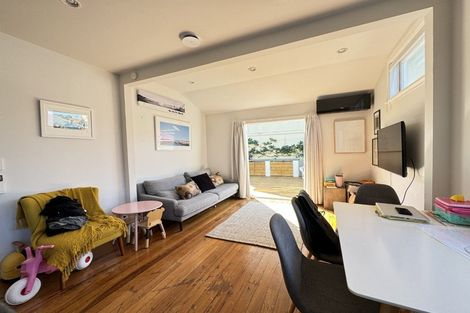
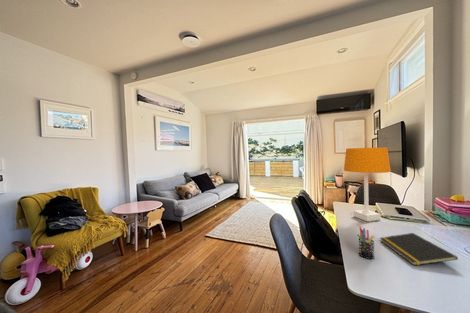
+ desk lamp (366, 183)
+ pen holder (364, 242)
+ notepad (413, 247)
